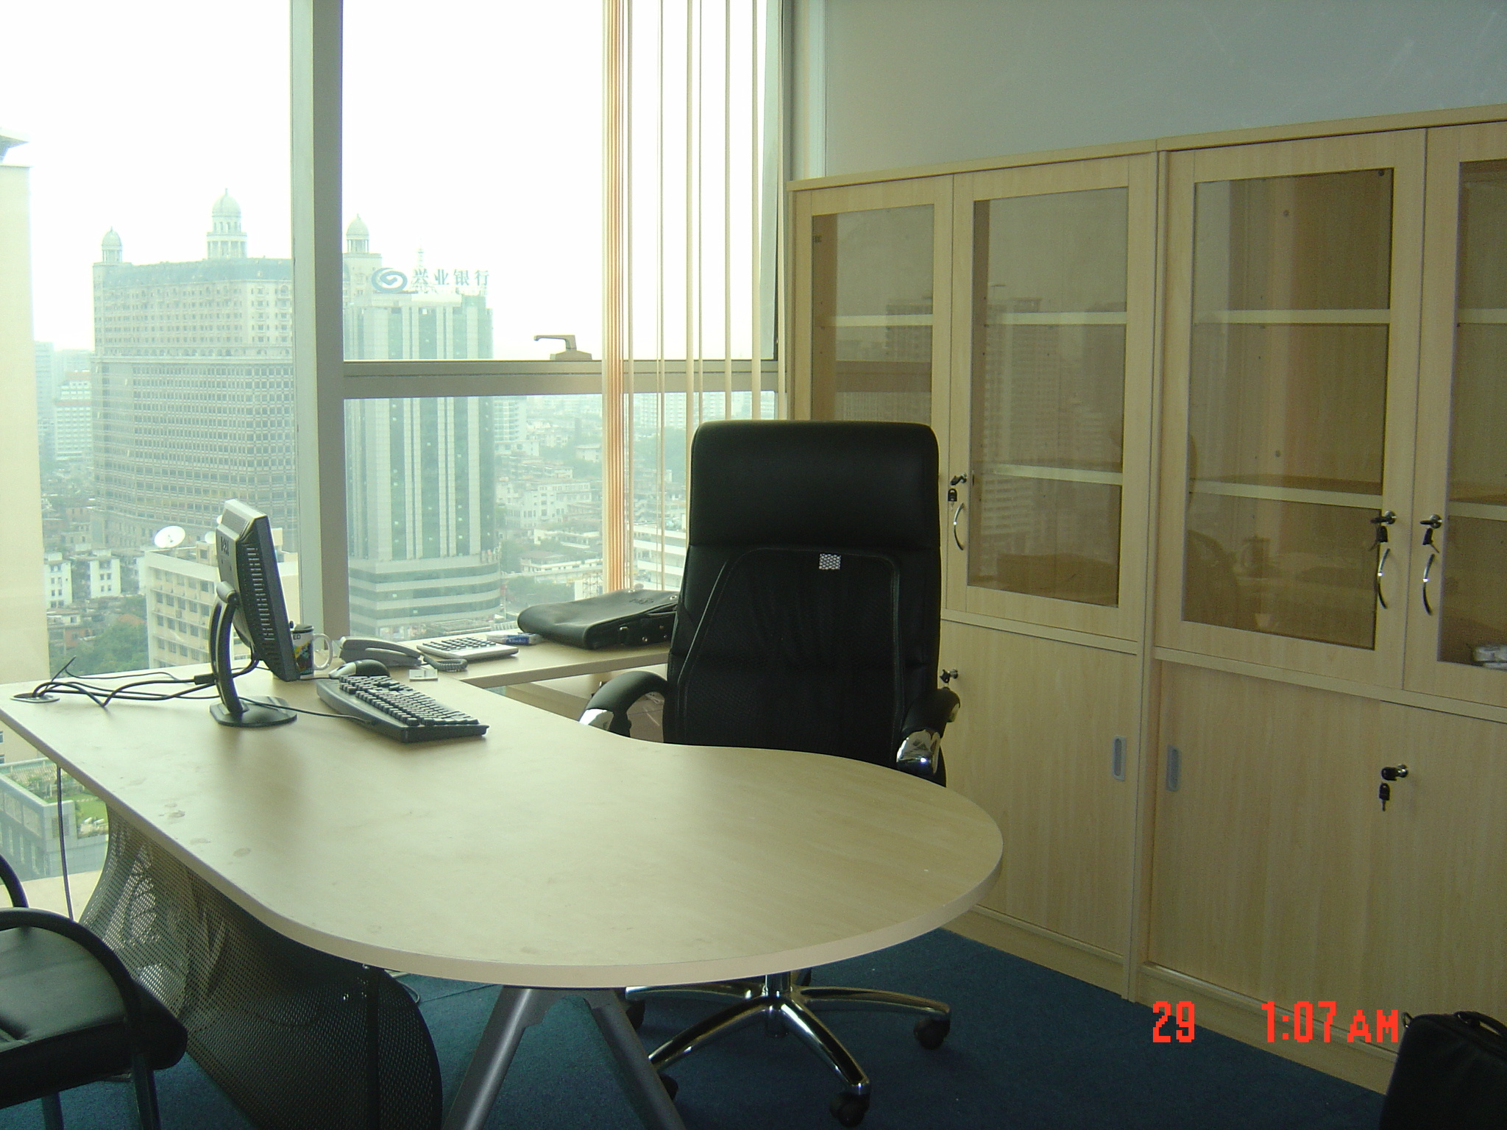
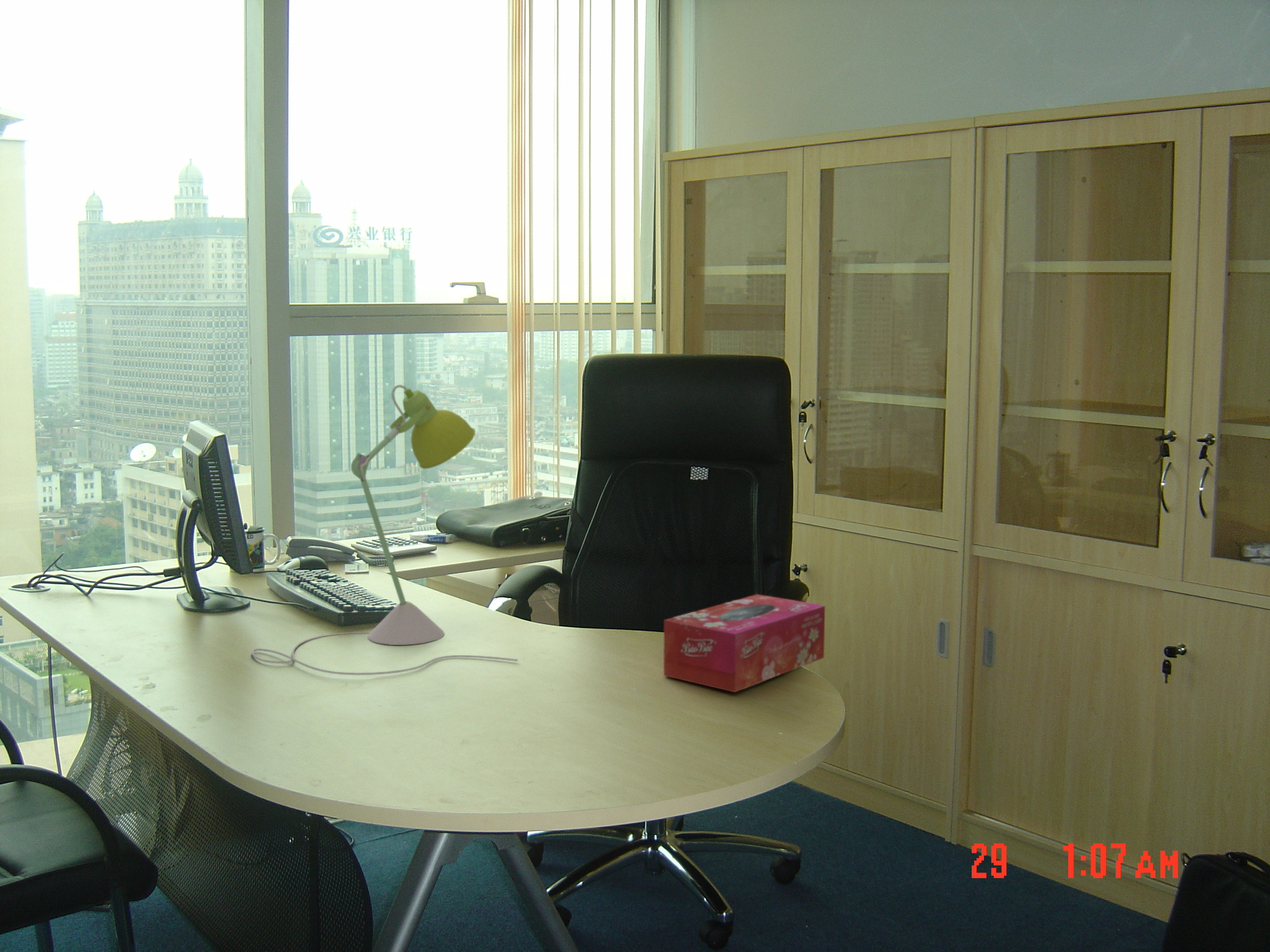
+ tissue box (747, 639)
+ desk lamp (381, 527)
